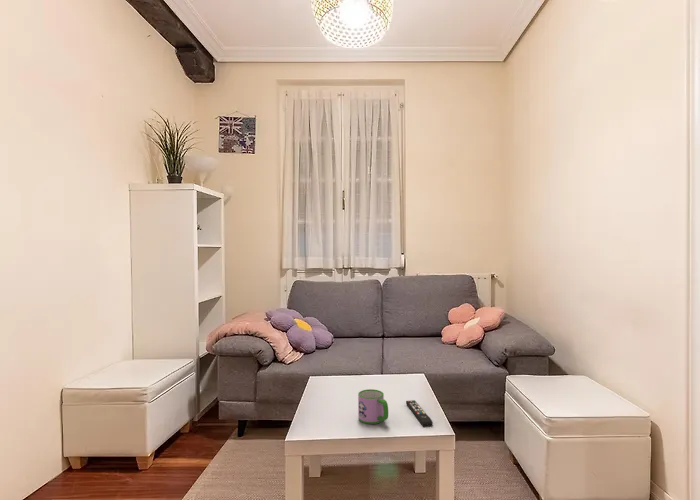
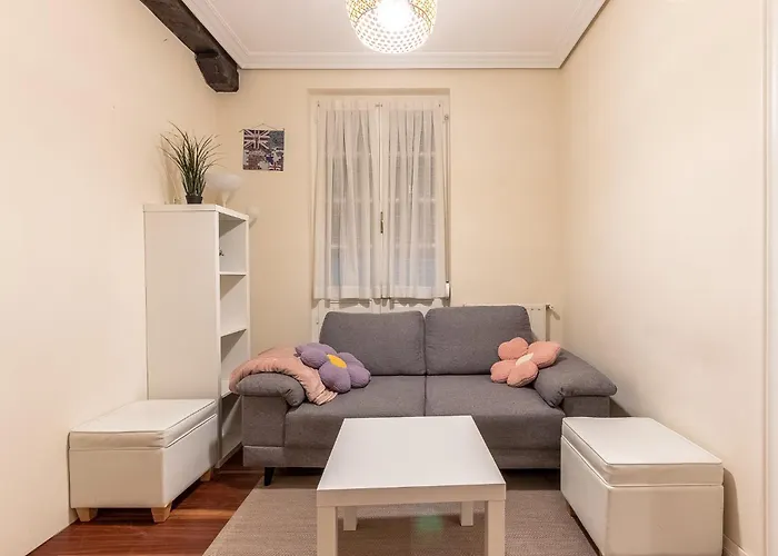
- remote control (418, 411)
- mug (374, 407)
